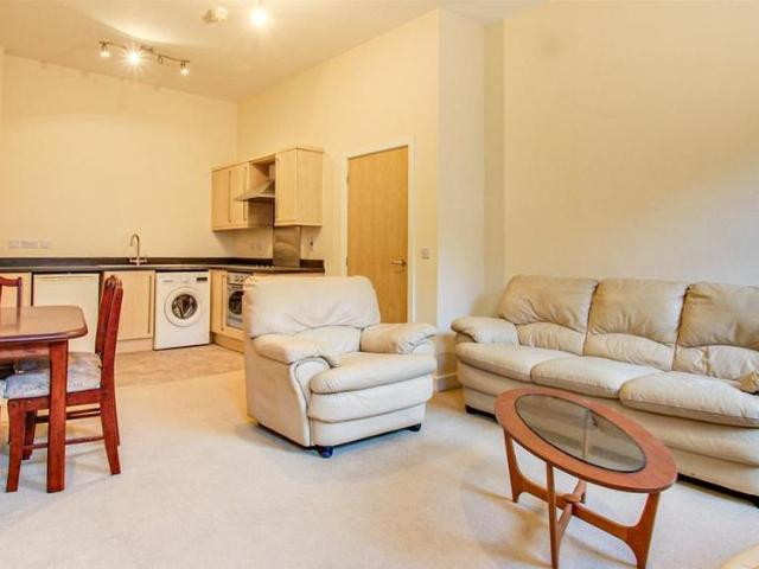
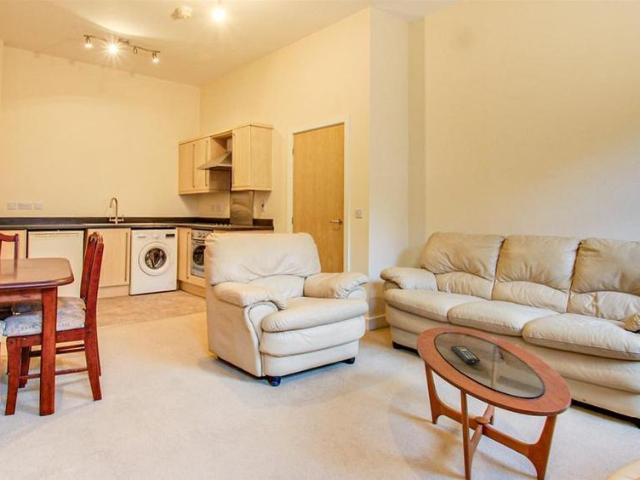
+ remote control (464, 353)
